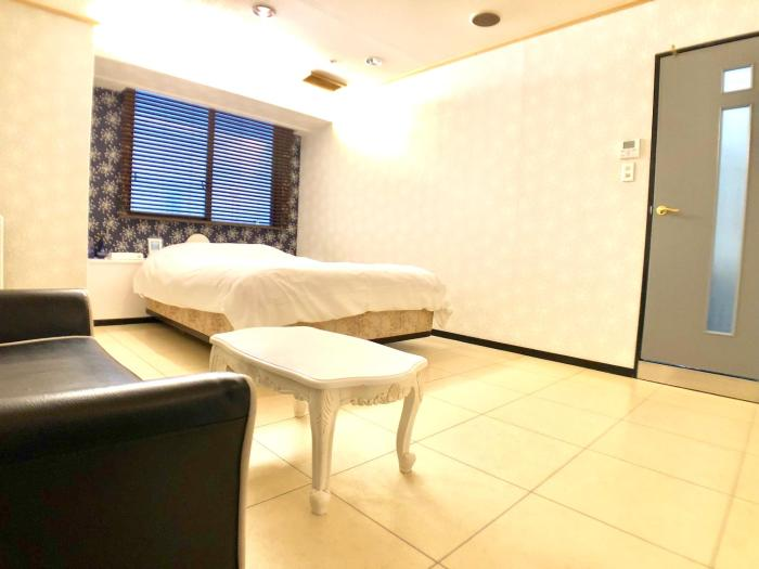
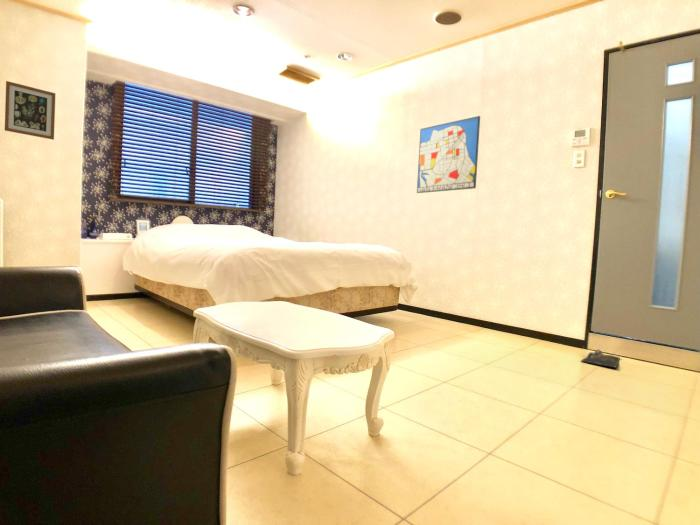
+ wall art (30, 111)
+ wall art (446, 156)
+ bag (604, 357)
